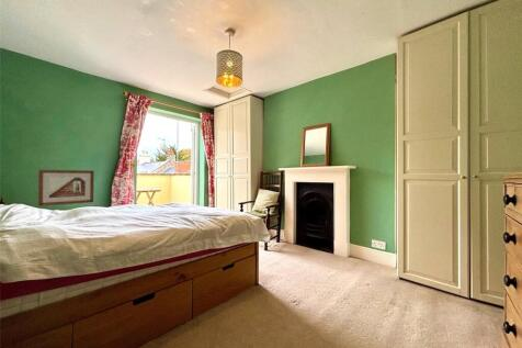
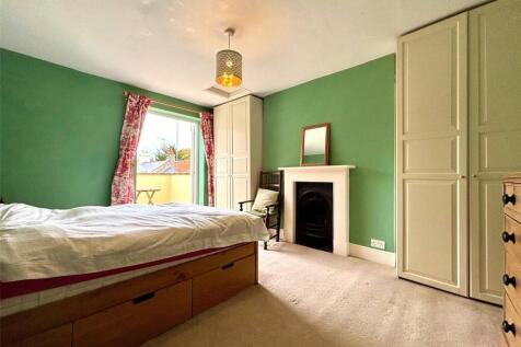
- picture frame (67, 187)
